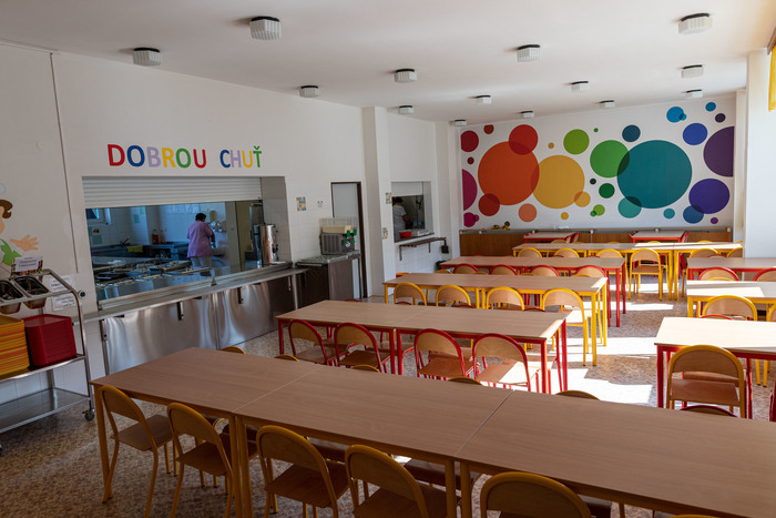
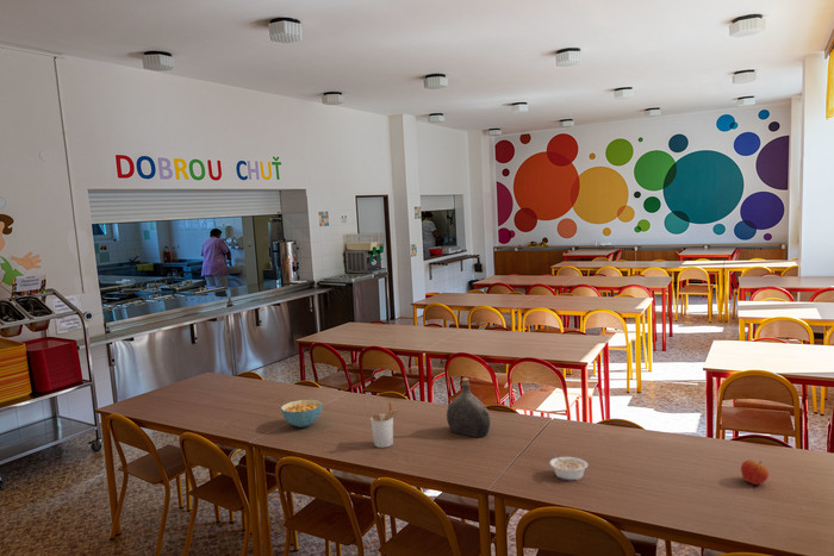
+ utensil holder (386, 425)
+ legume (567, 468)
+ apple (754, 471)
+ water jug (467, 405)
+ cereal bowl (301, 414)
